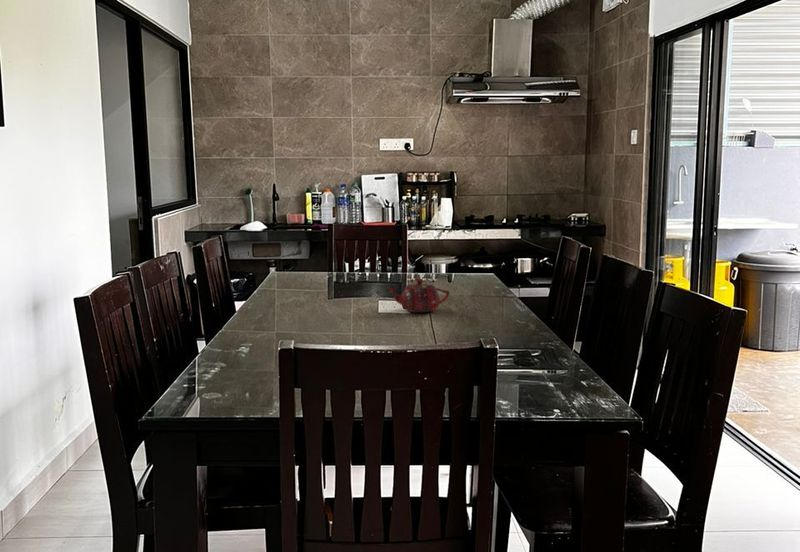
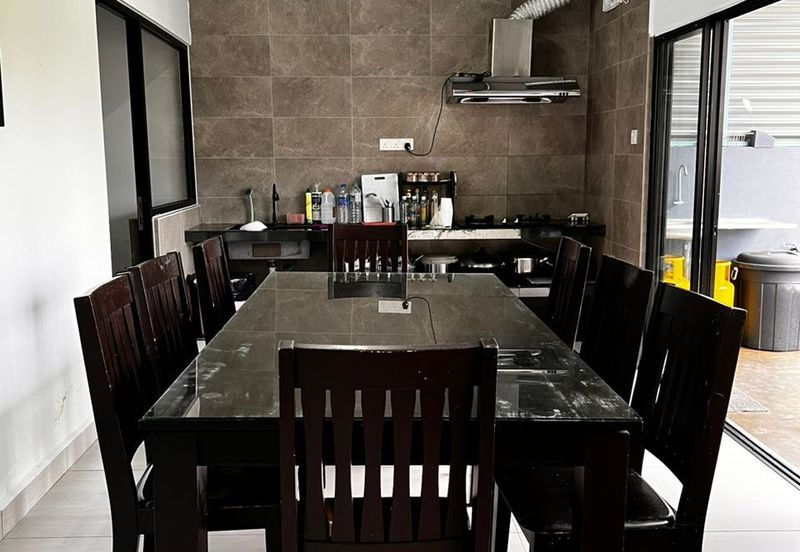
- teapot (418, 294)
